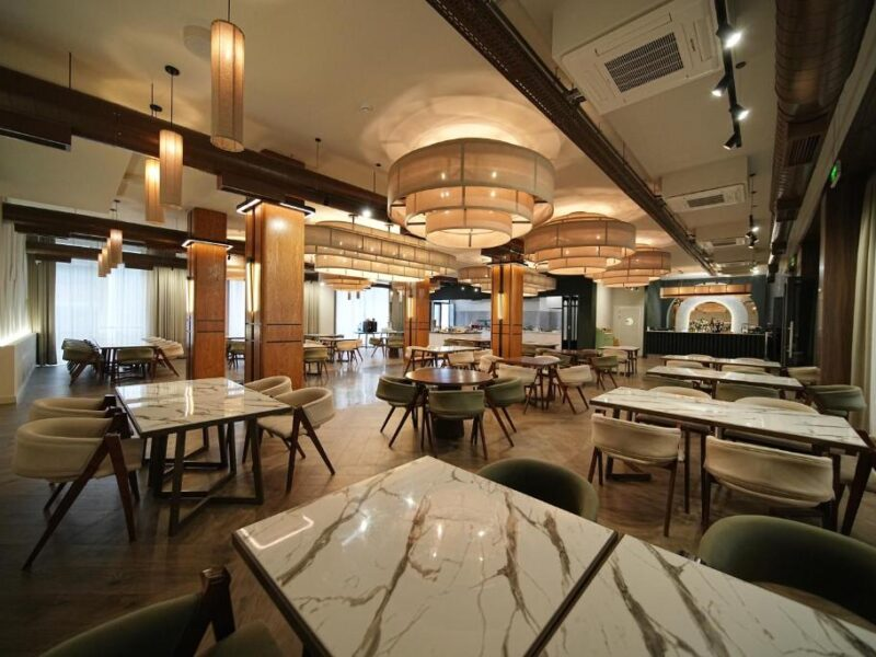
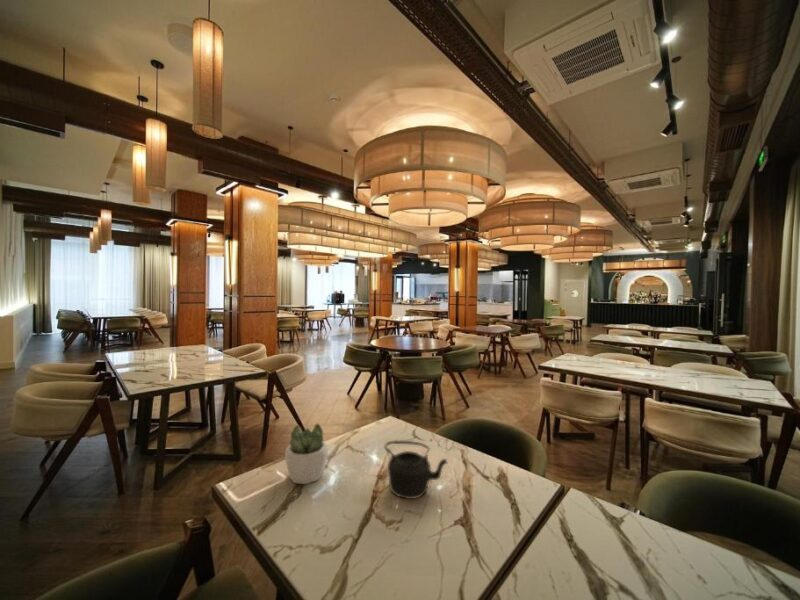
+ succulent plant (306, 451)
+ teapot (412, 469)
